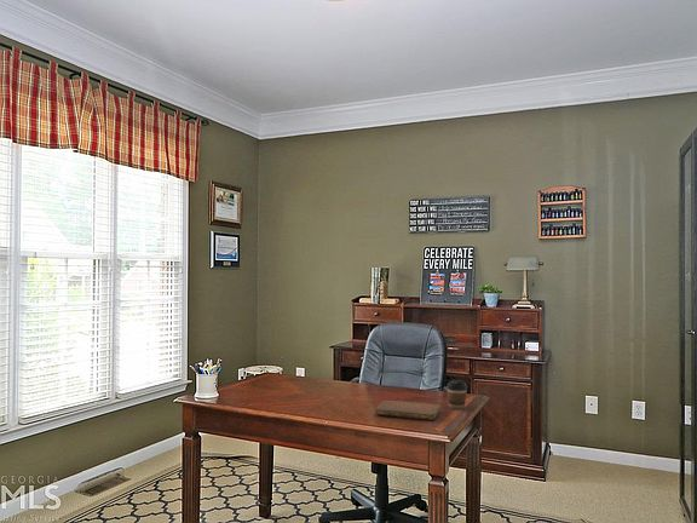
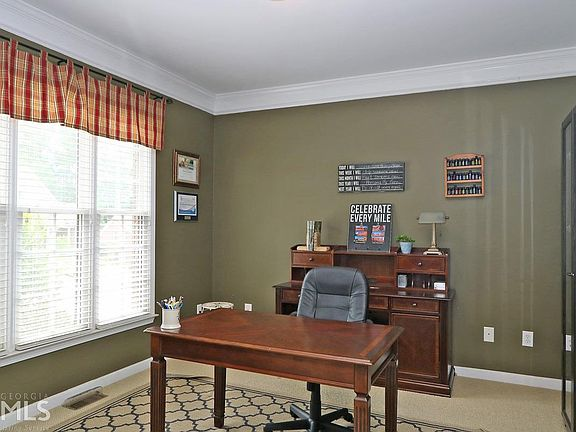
- notebook (408, 409)
- coffee cup (456, 393)
